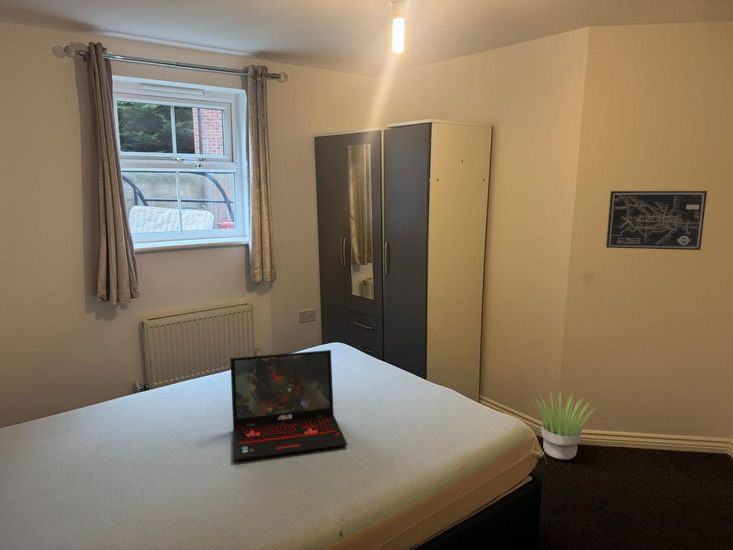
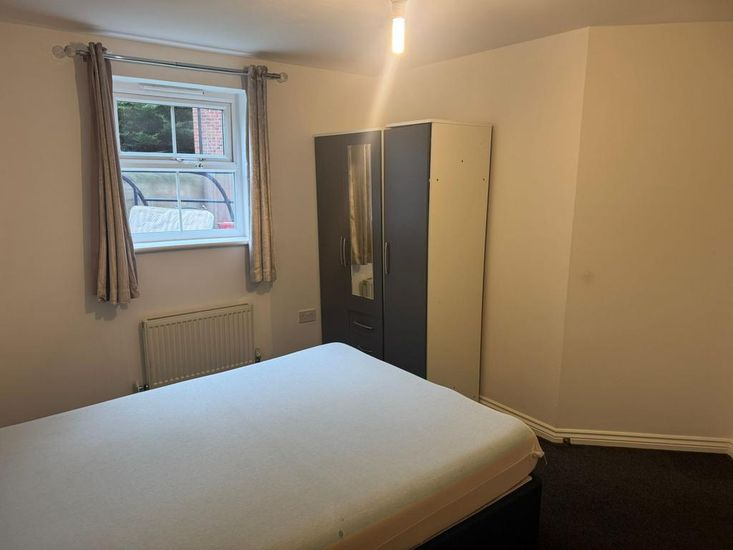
- wall art (654, 220)
- potted plant (560, 428)
- laptop (286, 401)
